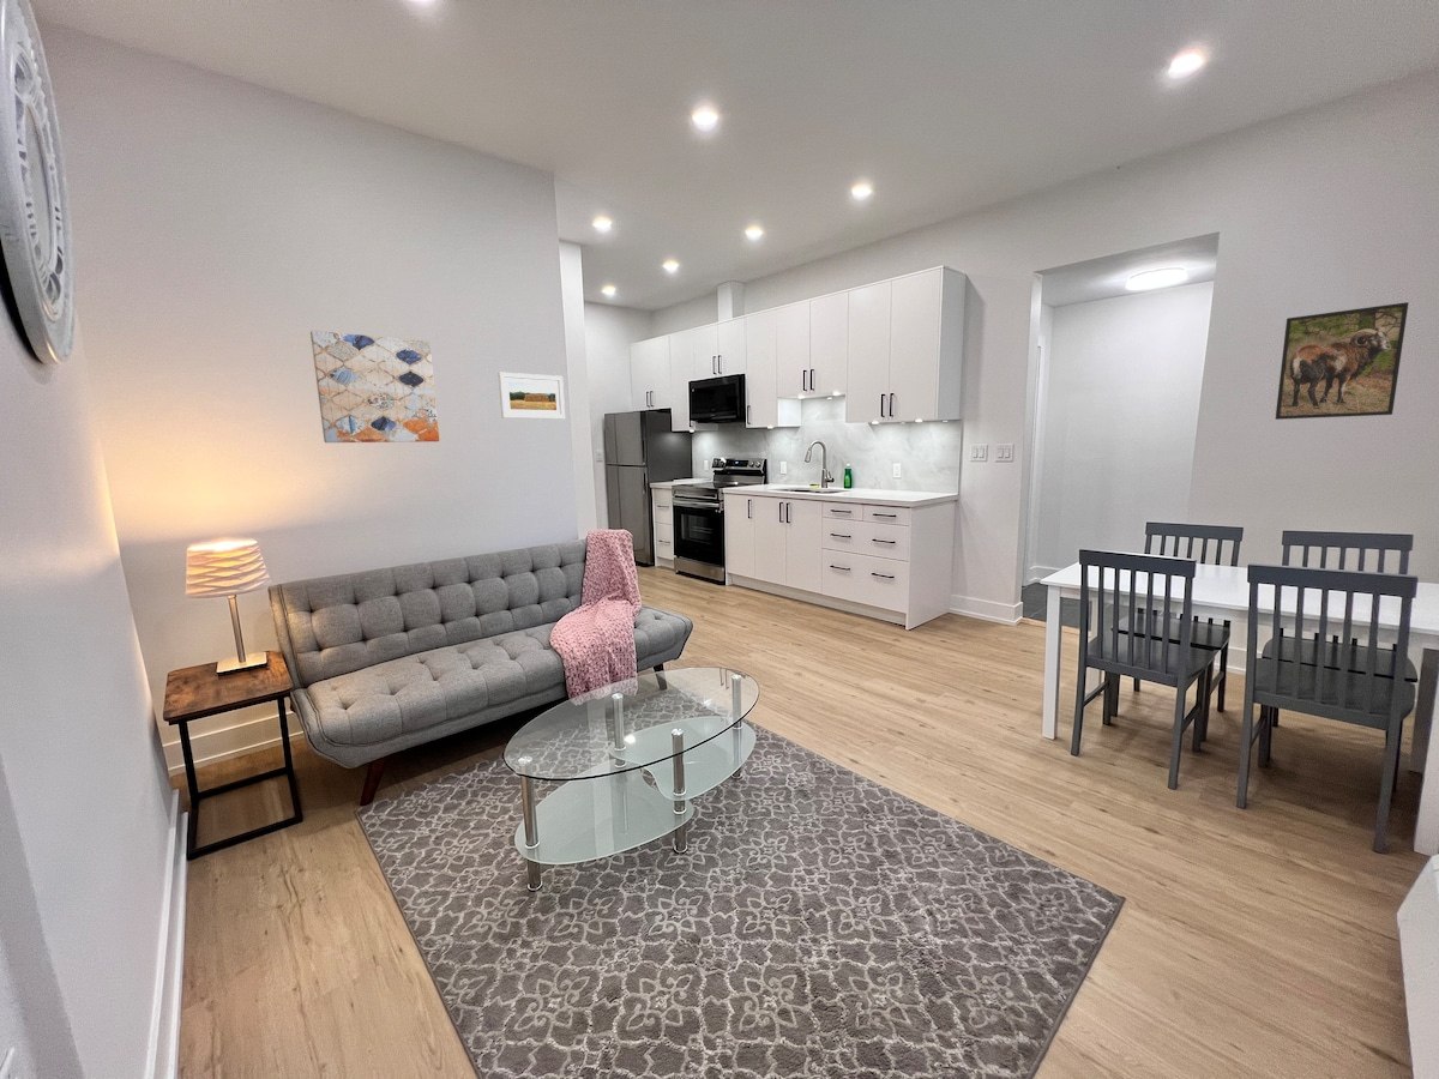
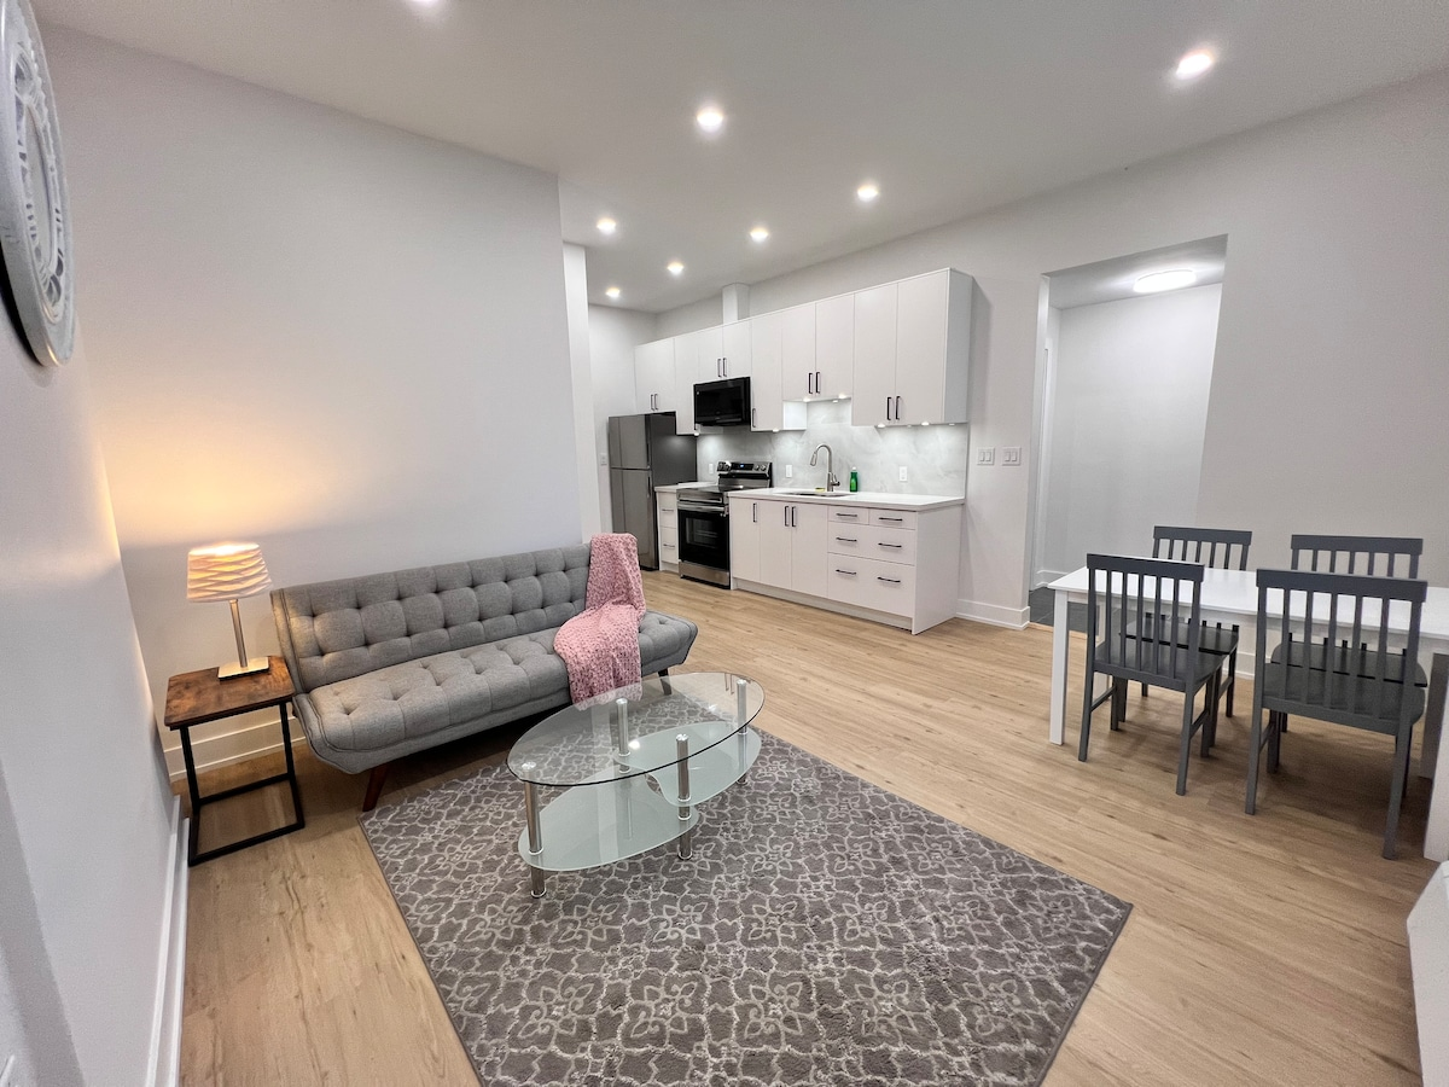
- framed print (532, 396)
- wall art (379, 390)
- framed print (1337, 364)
